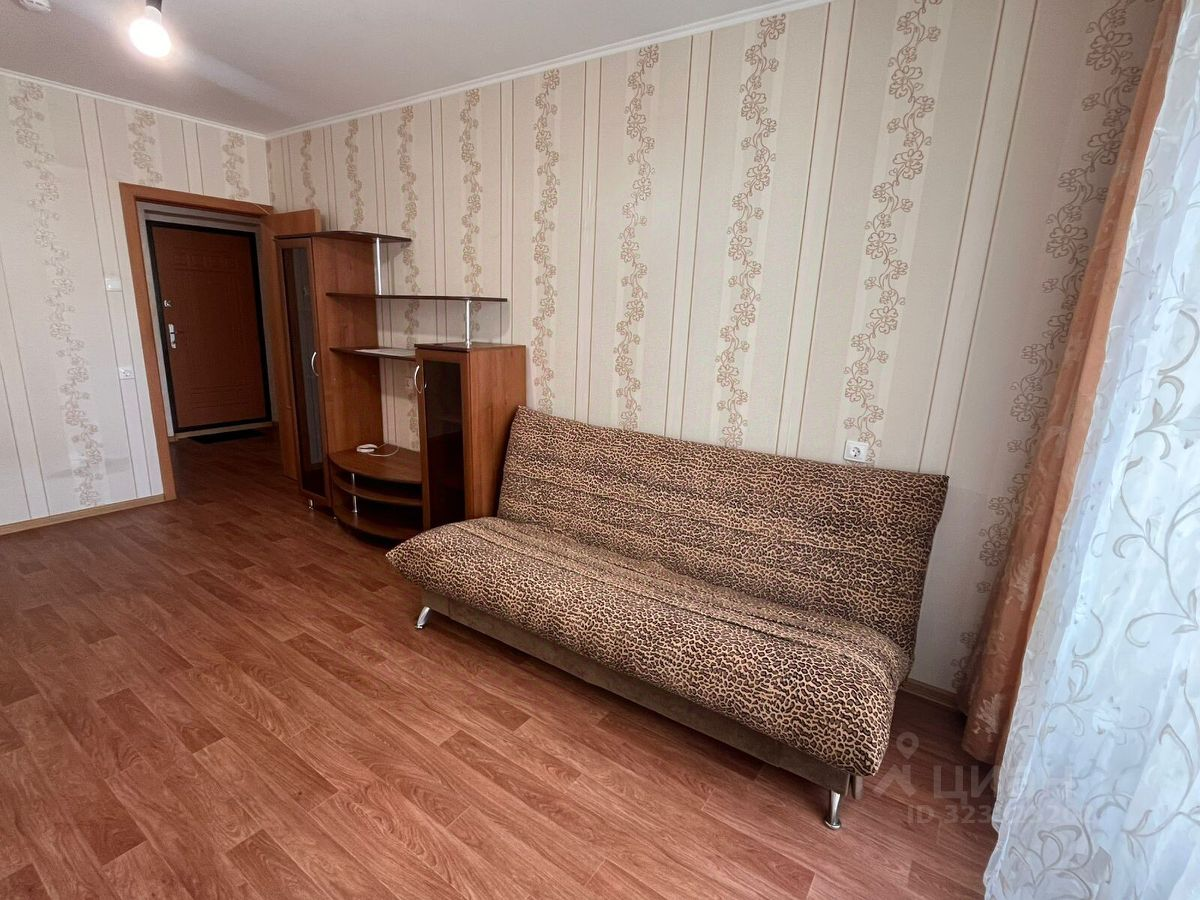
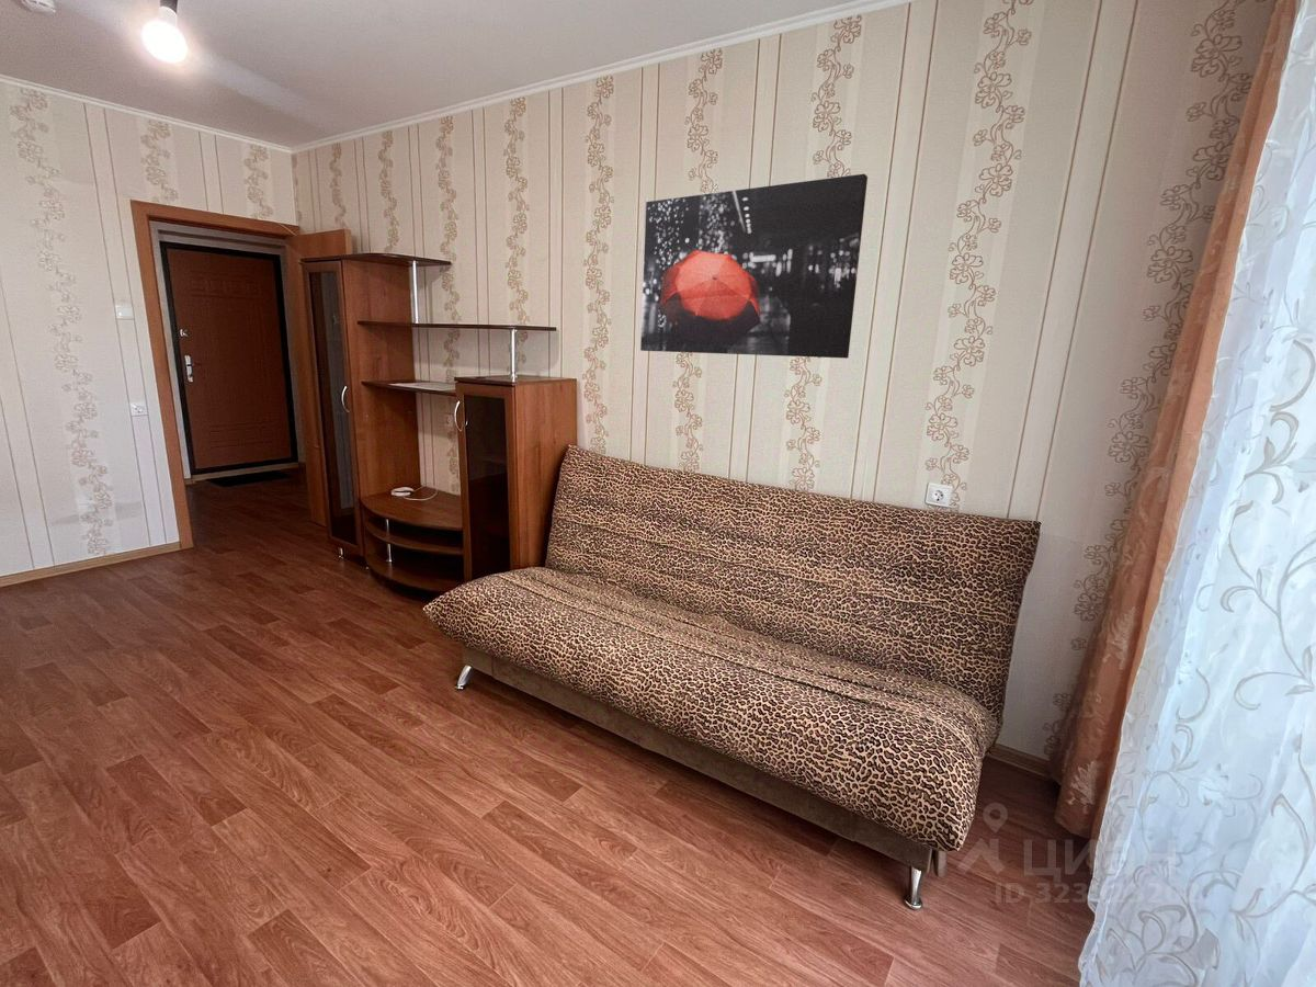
+ wall art (739, 274)
